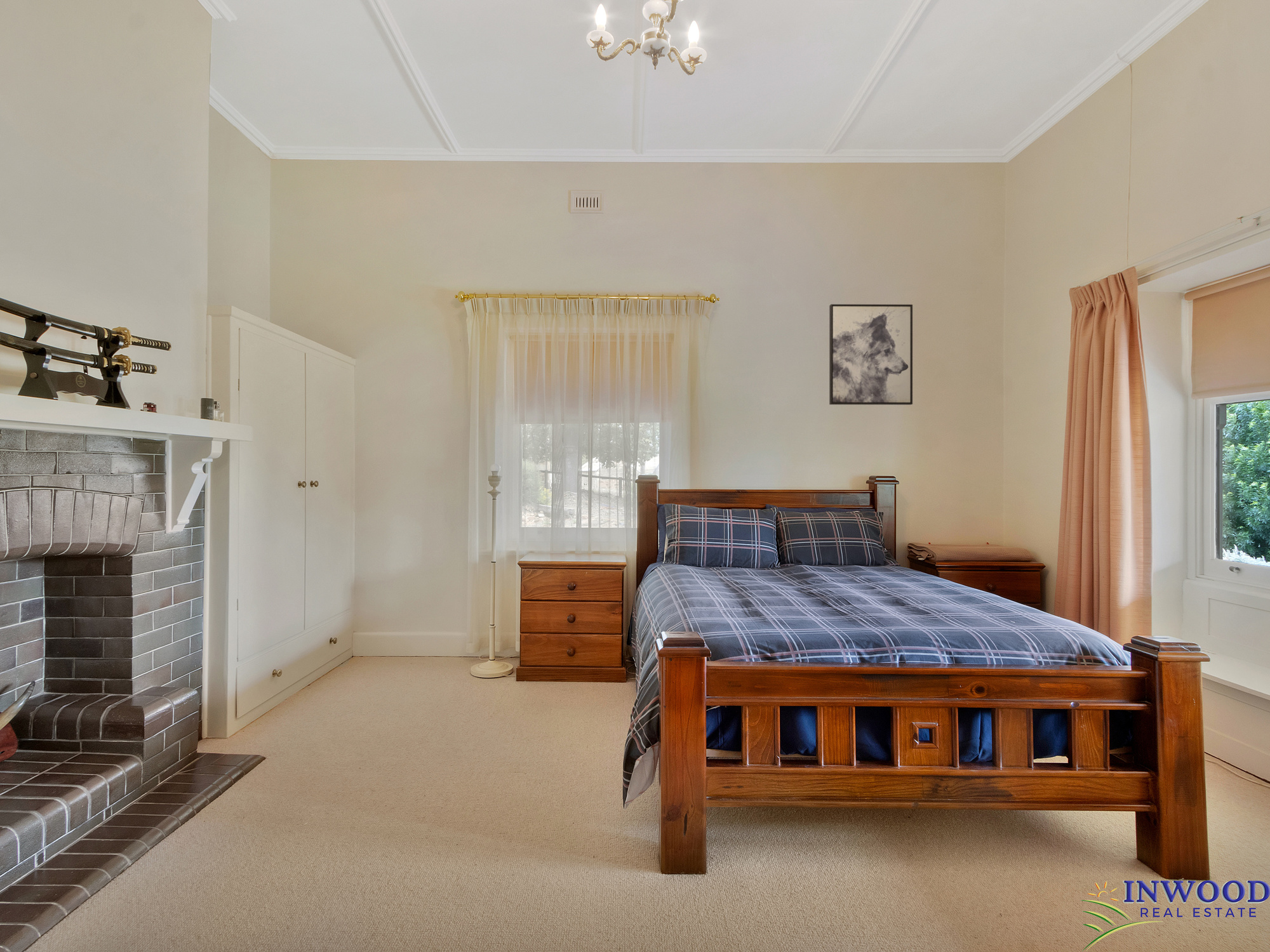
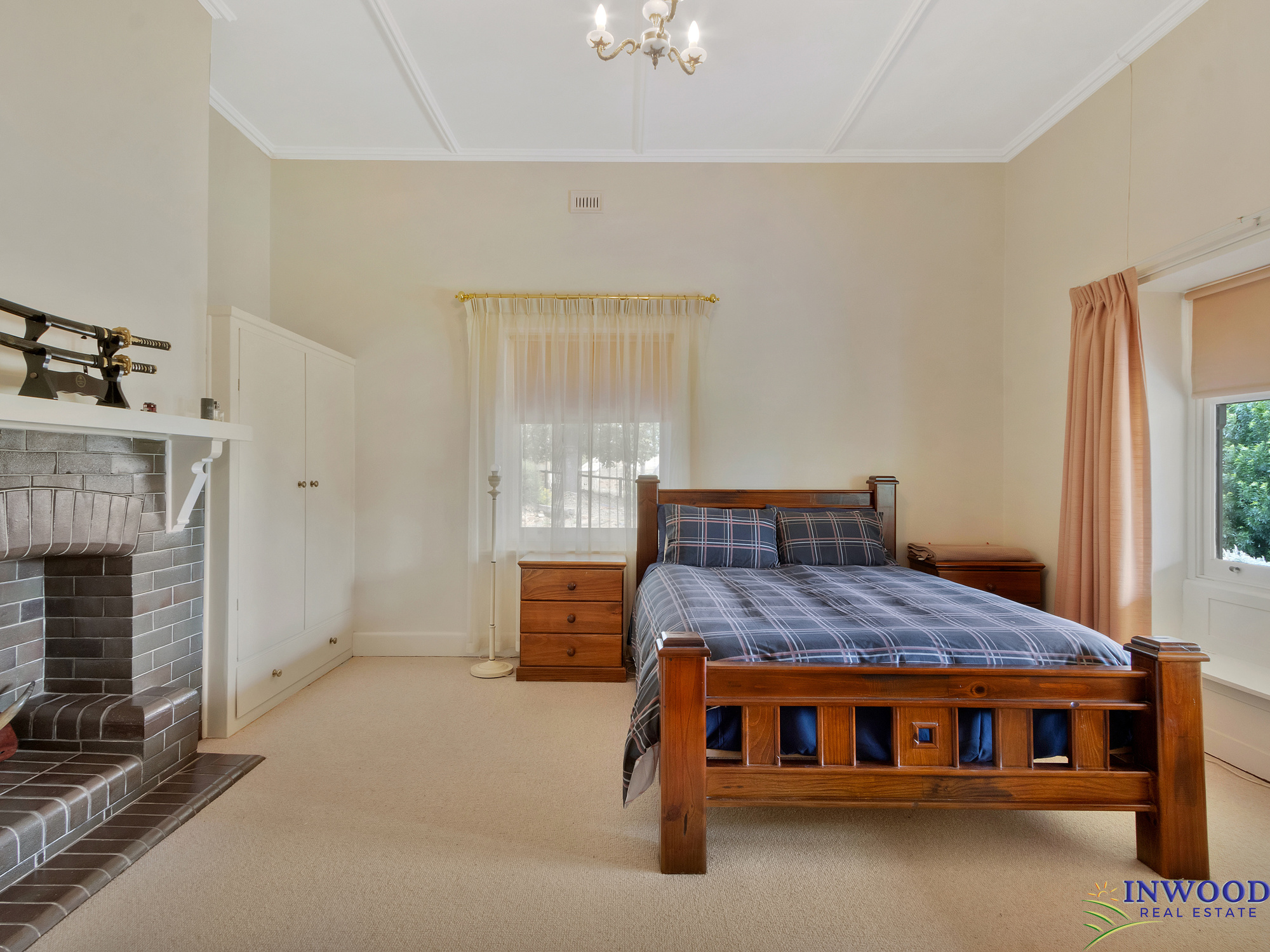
- wall art (871, 354)
